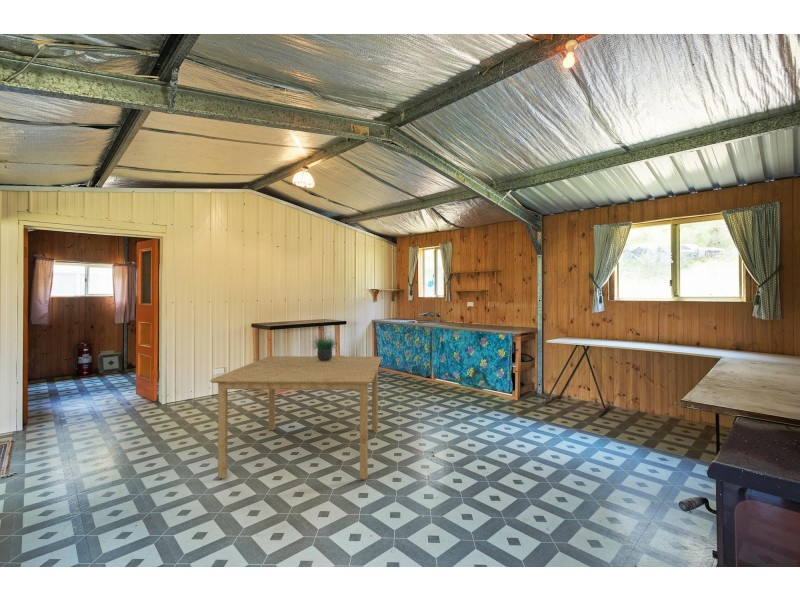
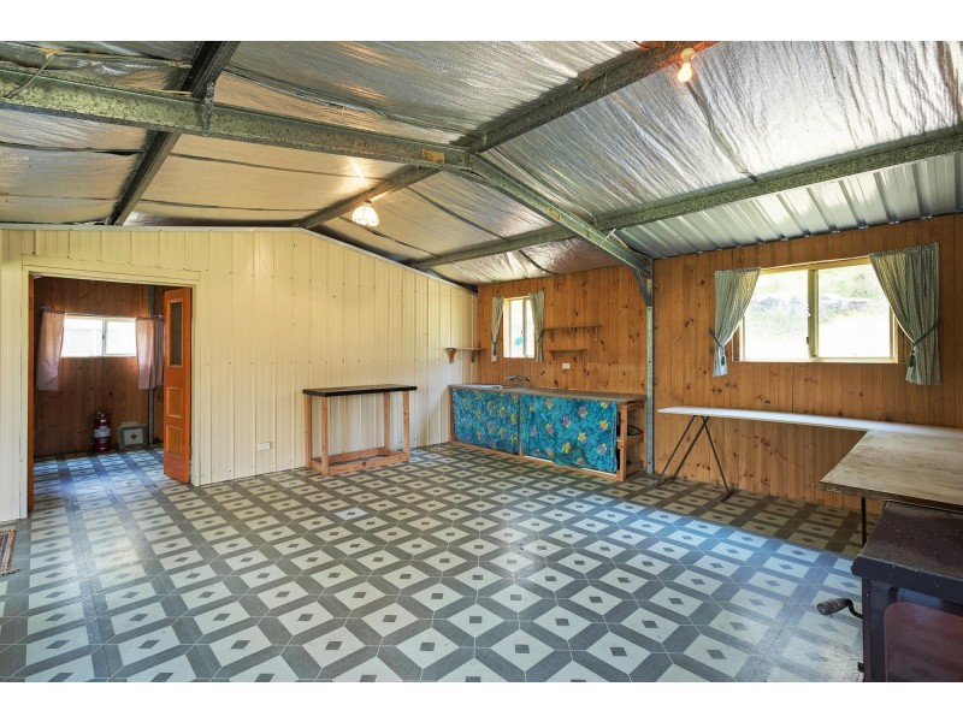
- dining table (314, 389)
- potted plant (324, 343)
